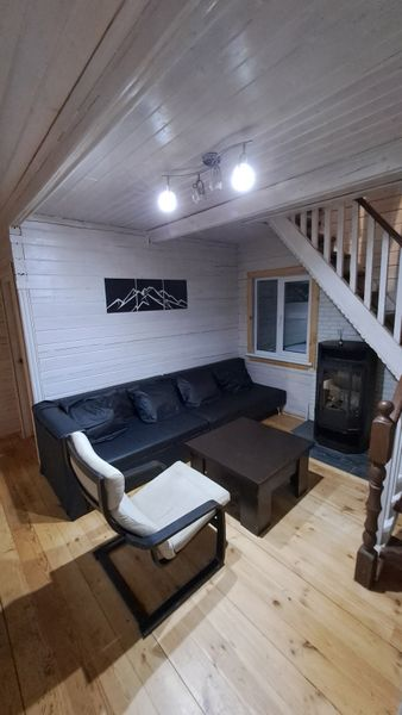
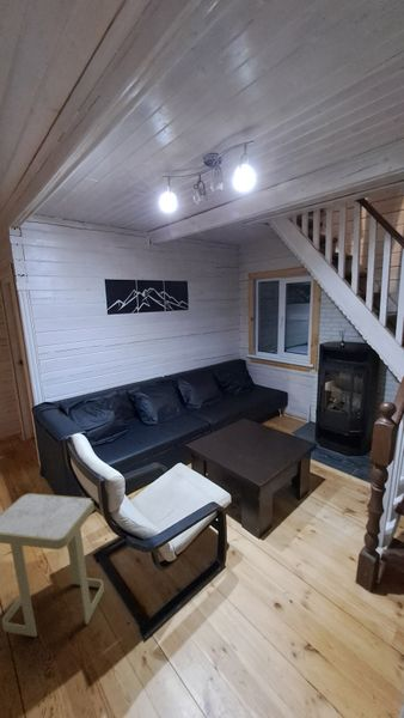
+ side table (49, 548)
